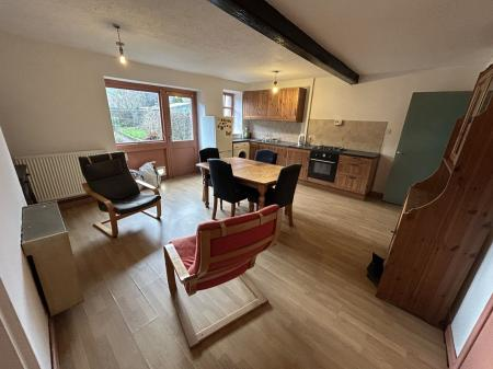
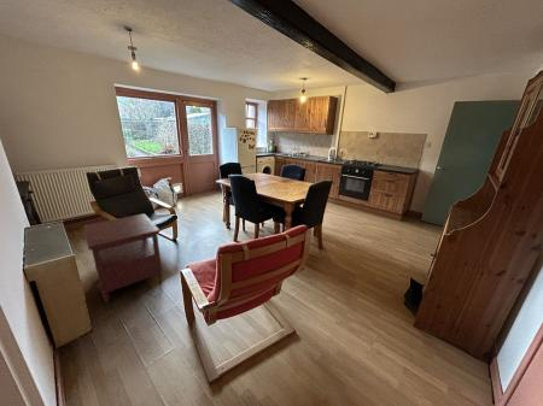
+ side table (125, 254)
